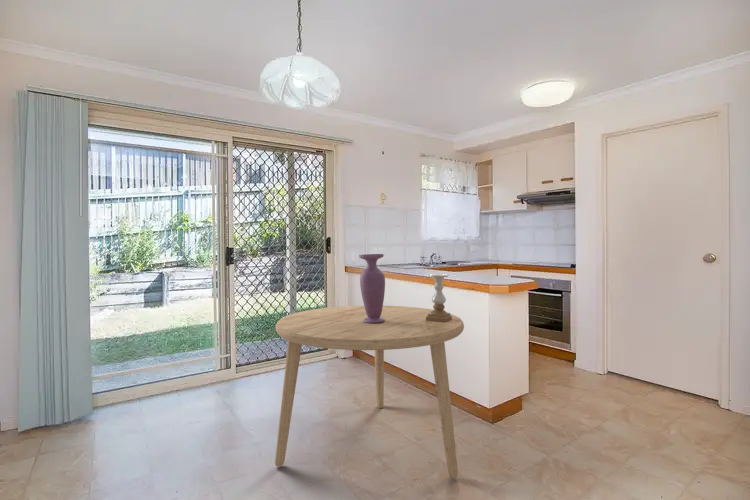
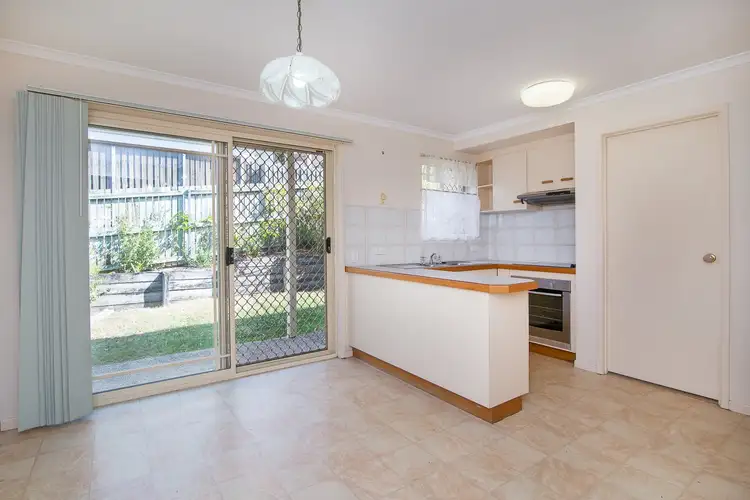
- dining table (376, 382)
- vase (372, 287)
- candle holder (438, 296)
